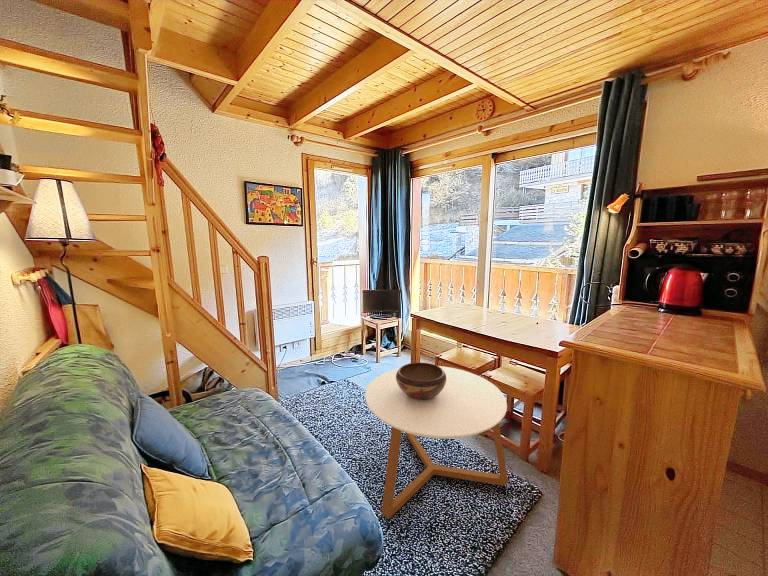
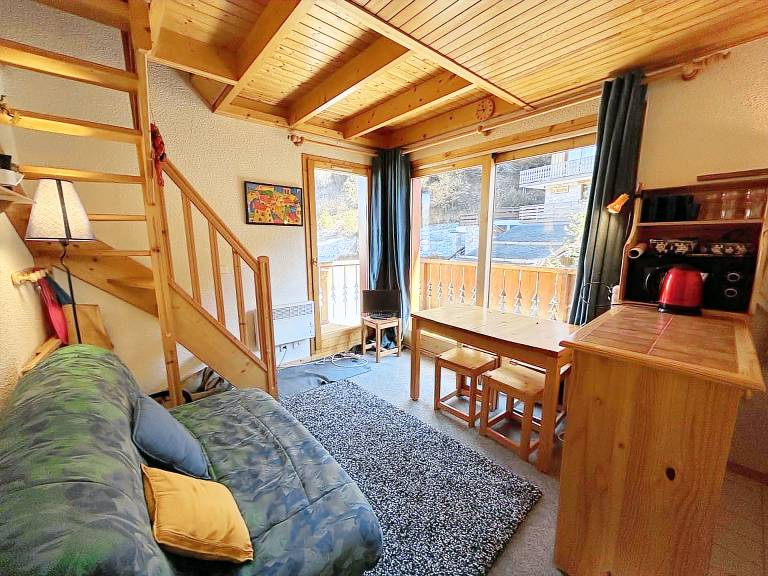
- decorative bowl (420, 381)
- coffee table (431, 435)
